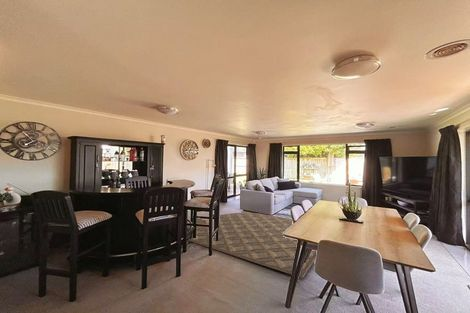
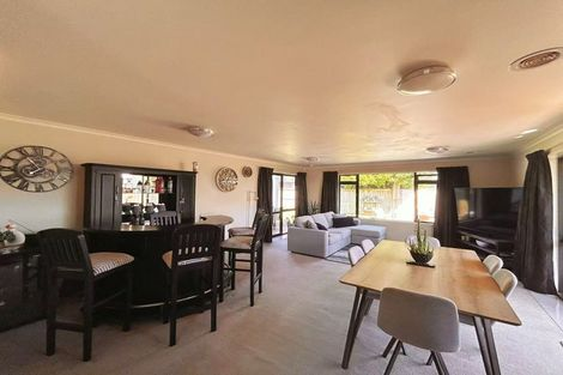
- rug (240, 226)
